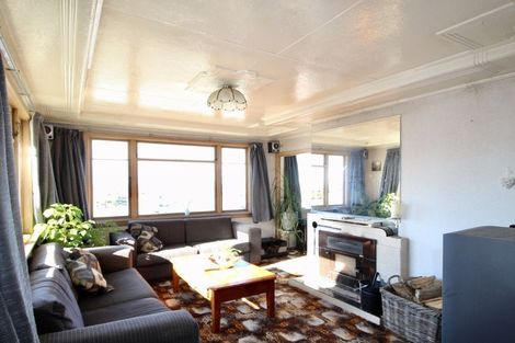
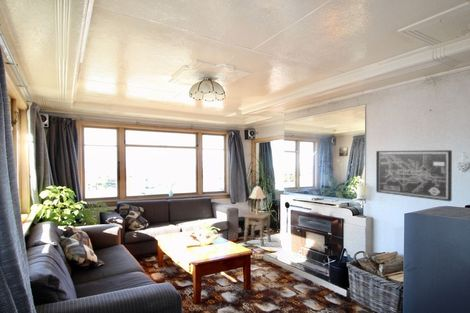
+ side table (259, 227)
+ wall art (410, 173)
+ lamp (257, 200)
